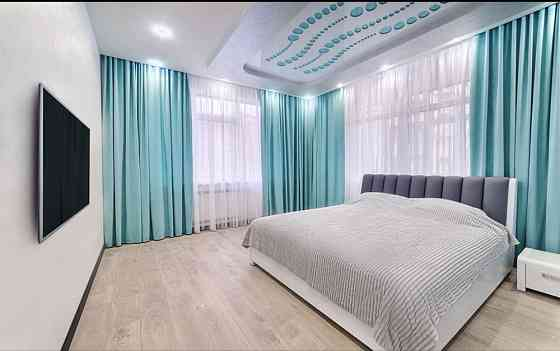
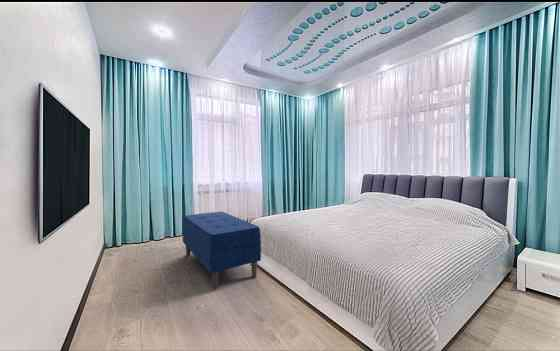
+ bench (217, 242)
